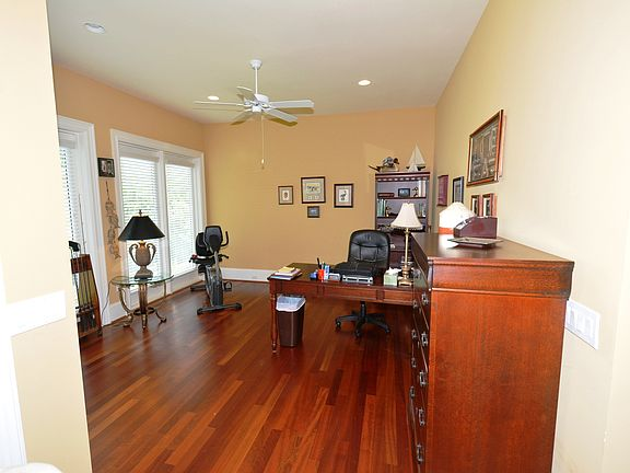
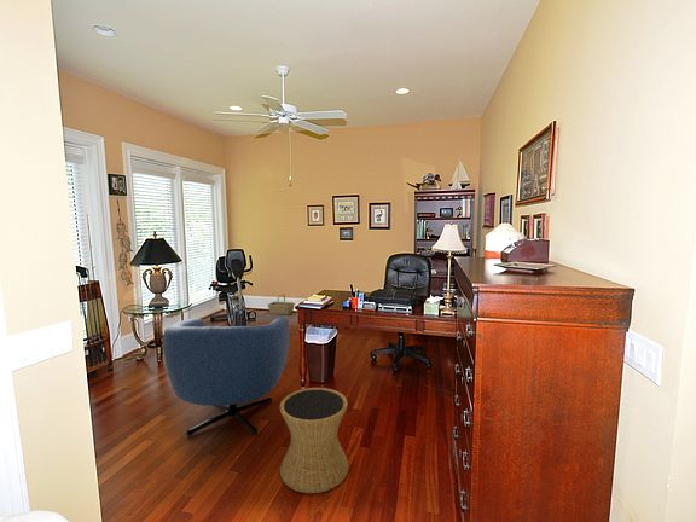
+ side table (314, 435)
+ basket (280, 303)
+ armchair (231, 366)
